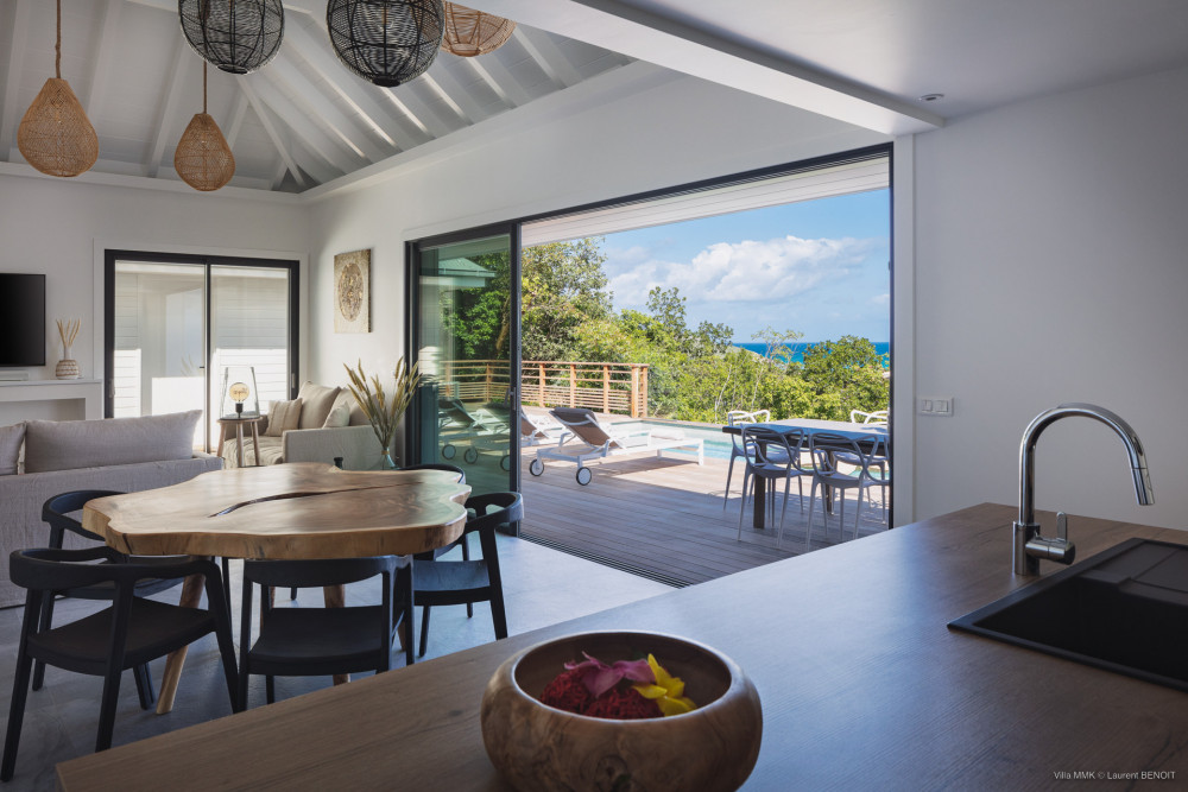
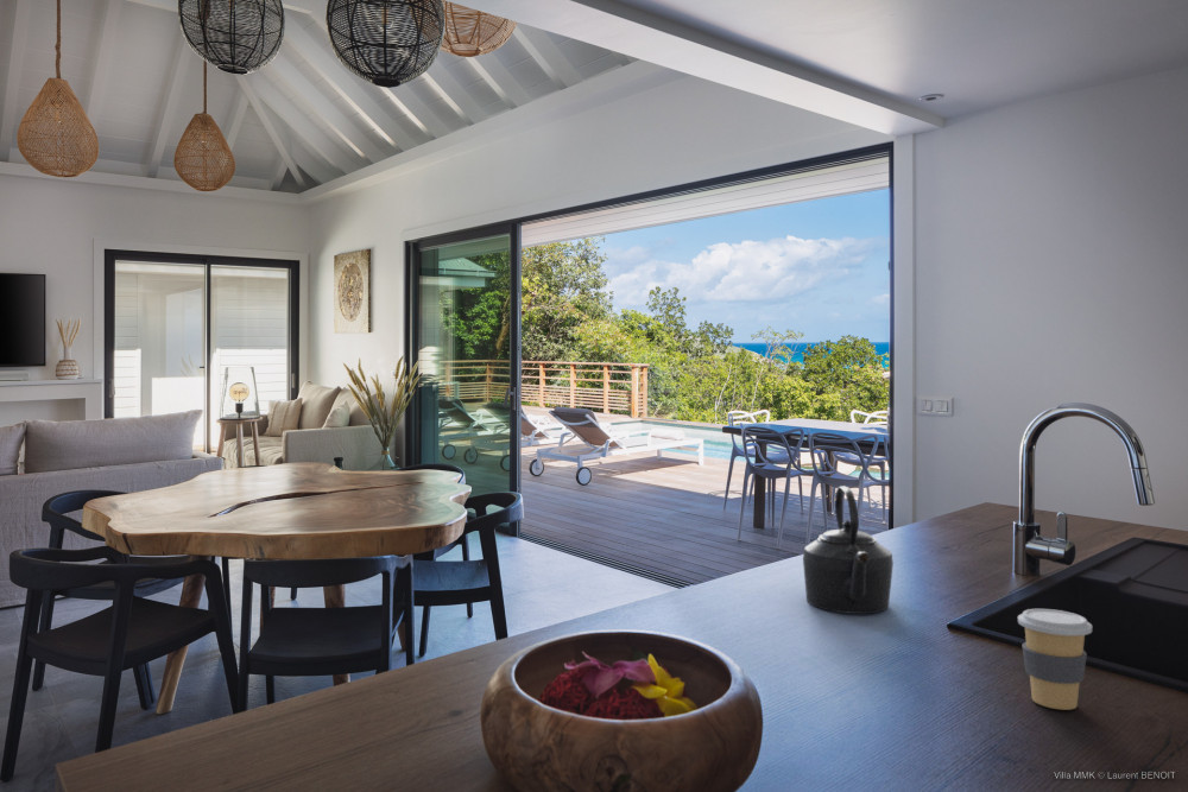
+ kettle (851, 549)
+ coffee cup (1054, 659)
